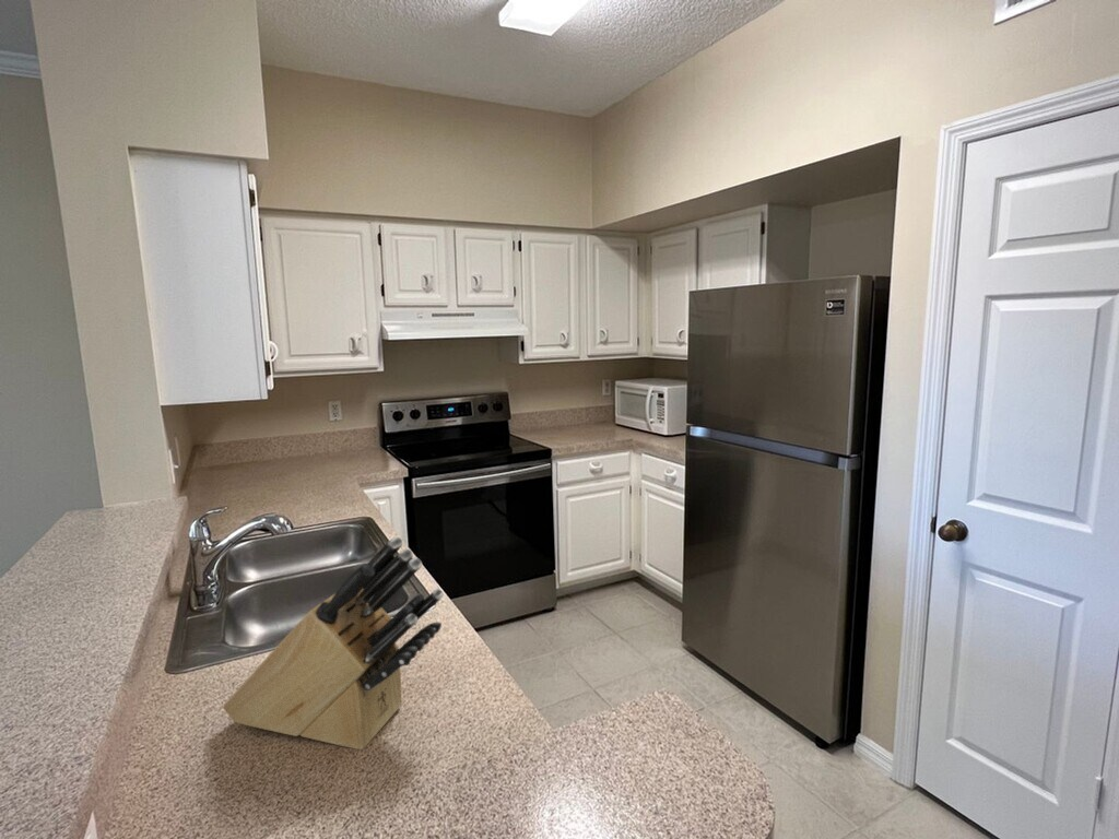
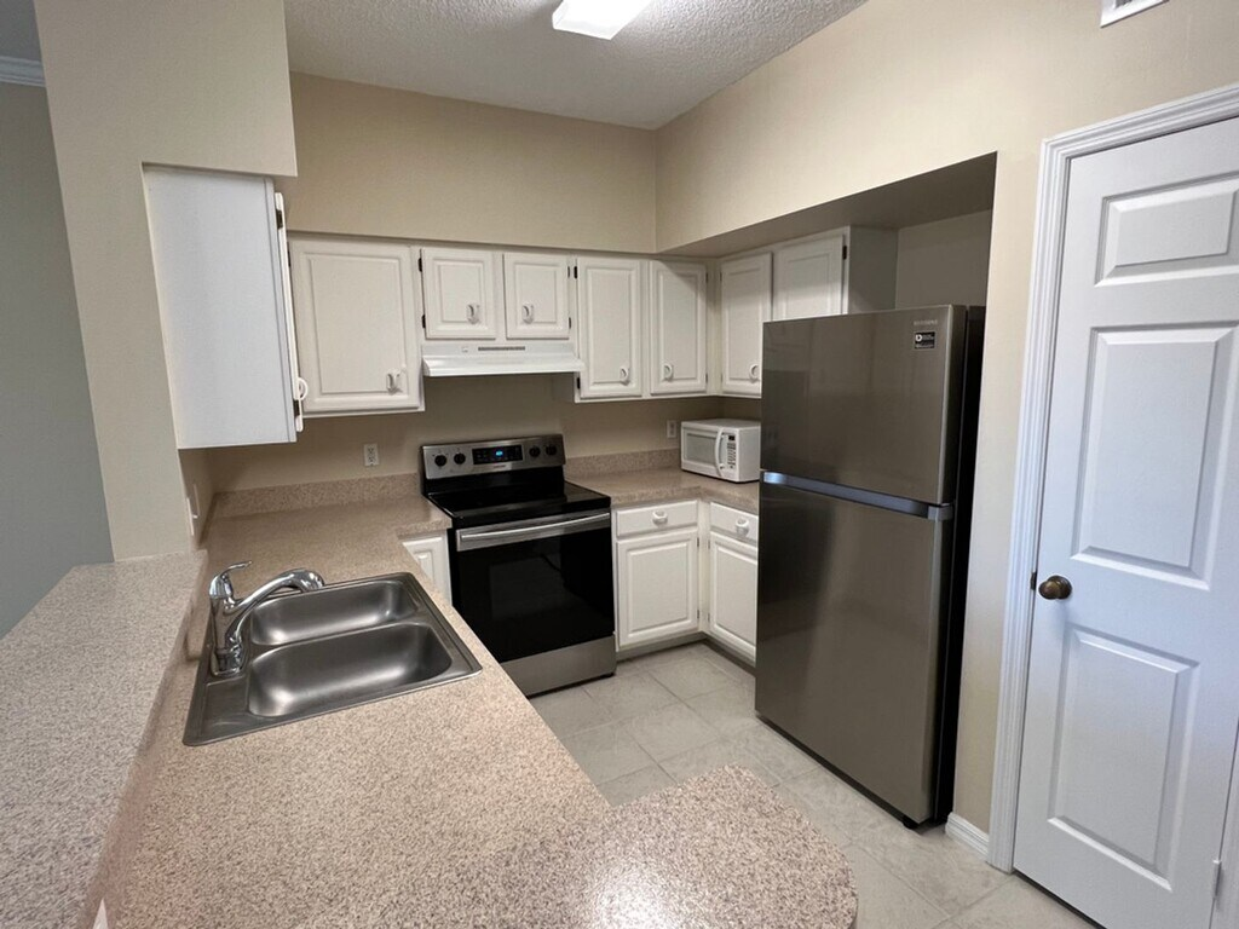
- knife block (331, 630)
